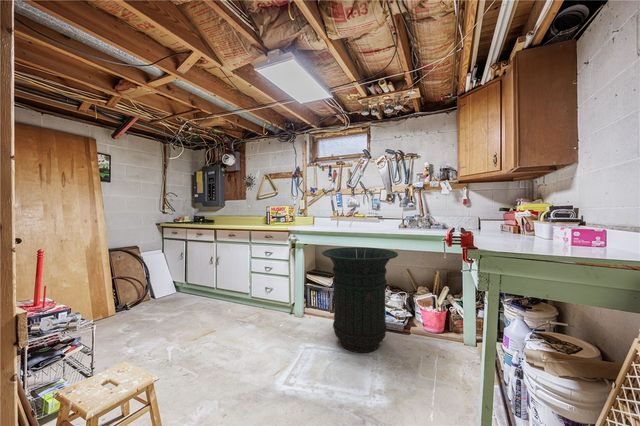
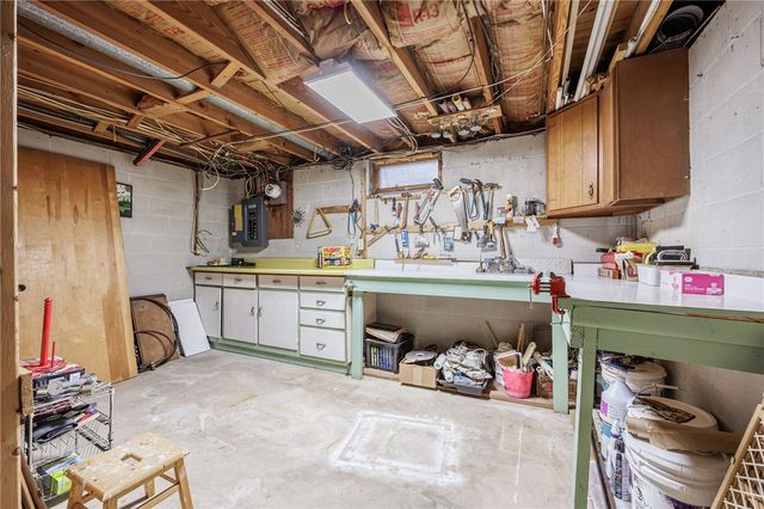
- trash can (359, 297)
